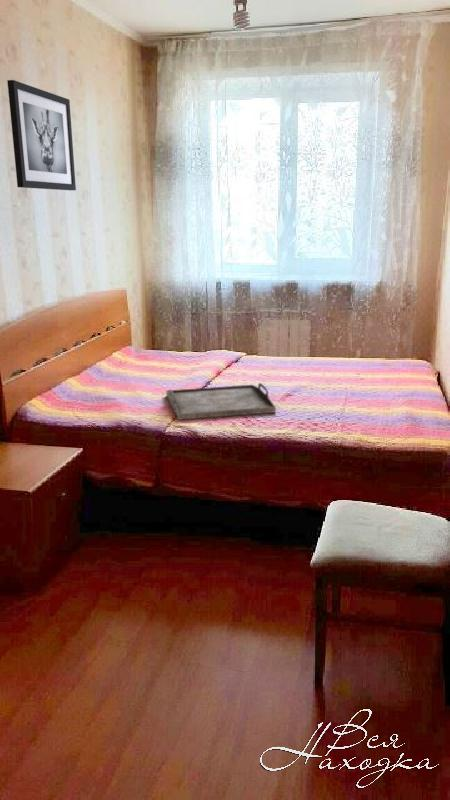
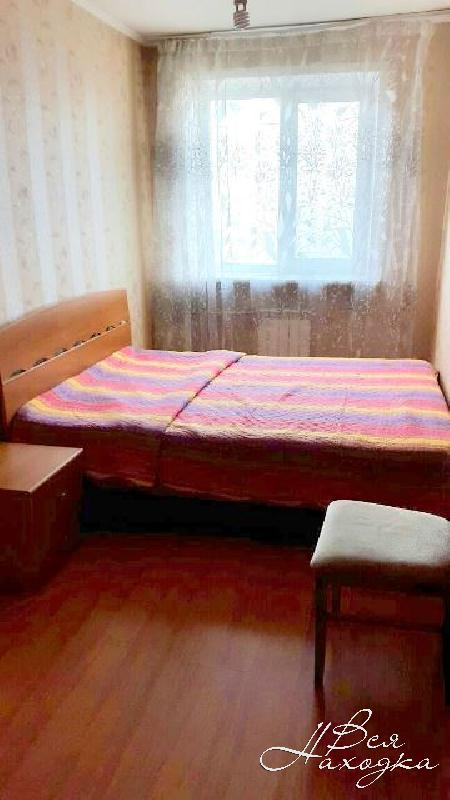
- wall art (45, 140)
- serving tray (218, 396)
